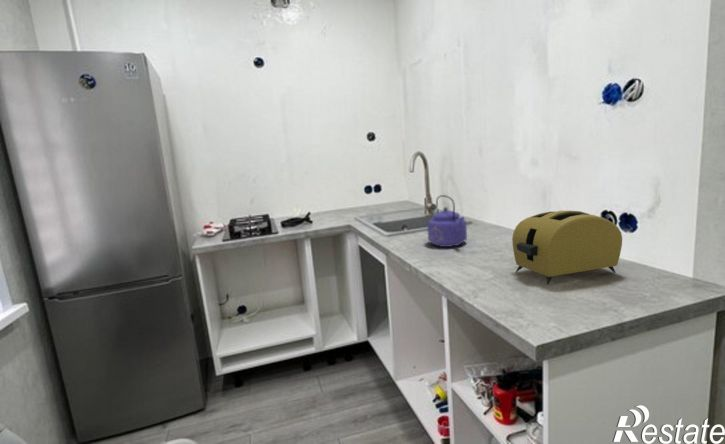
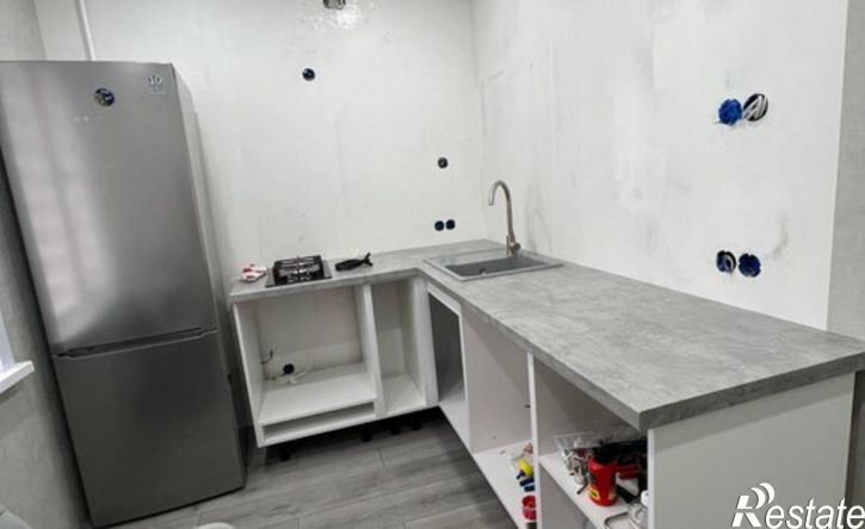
- toaster (563, 241)
- kettle (449, 220)
